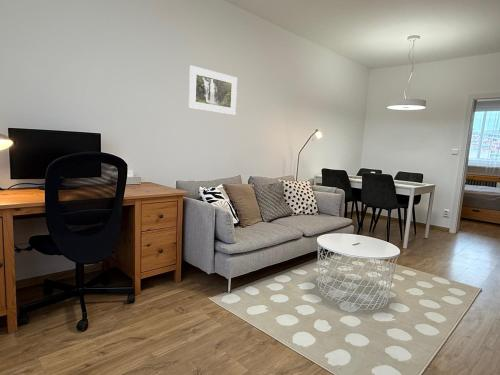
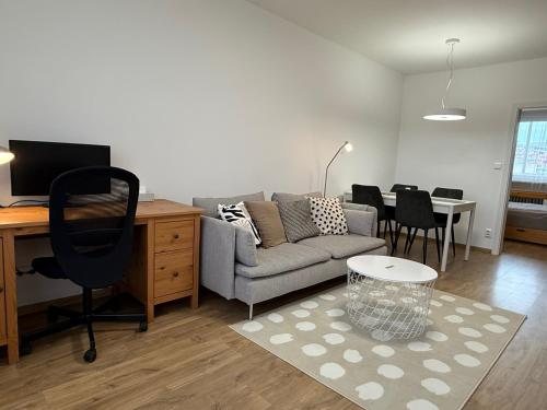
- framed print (214, 92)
